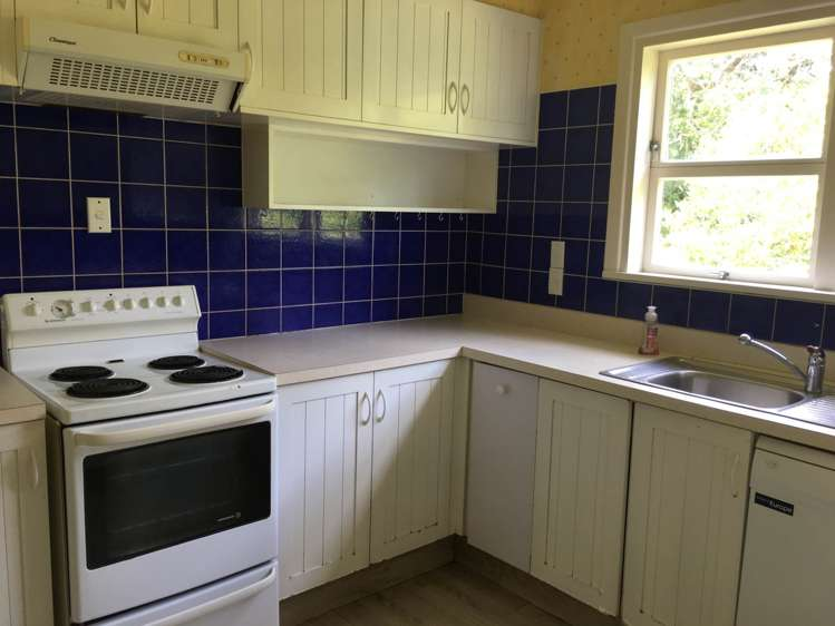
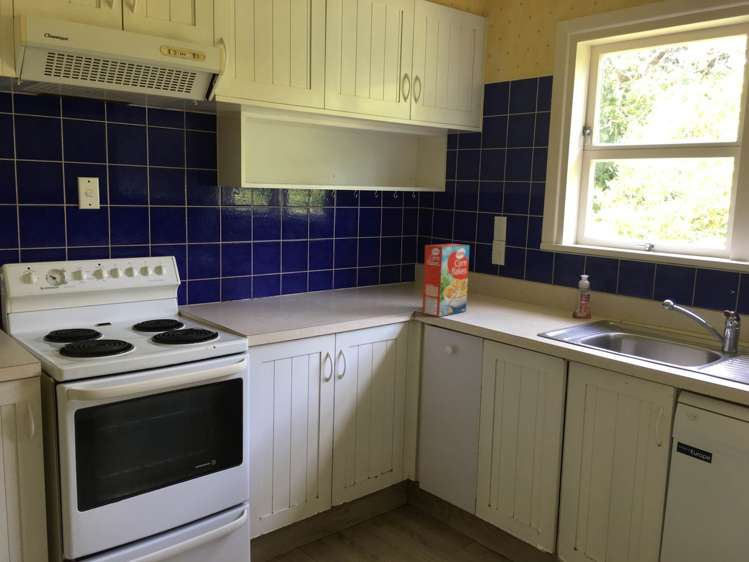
+ cereal box (446, 279)
